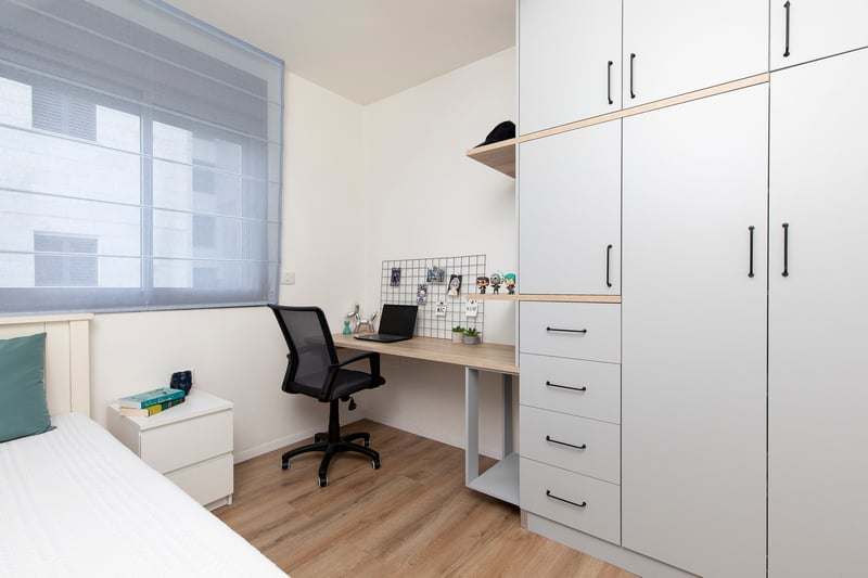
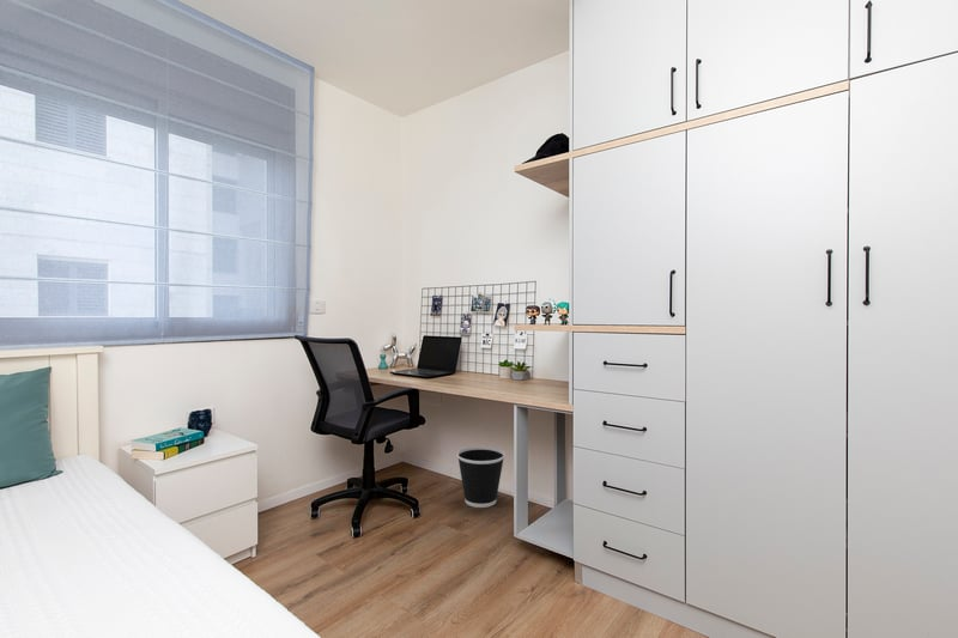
+ wastebasket (480, 476)
